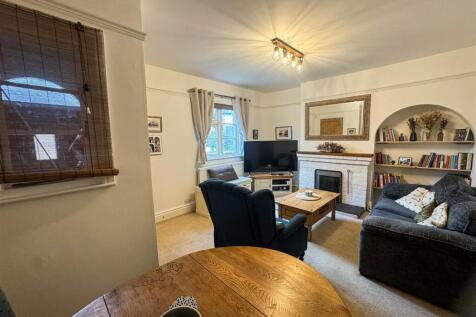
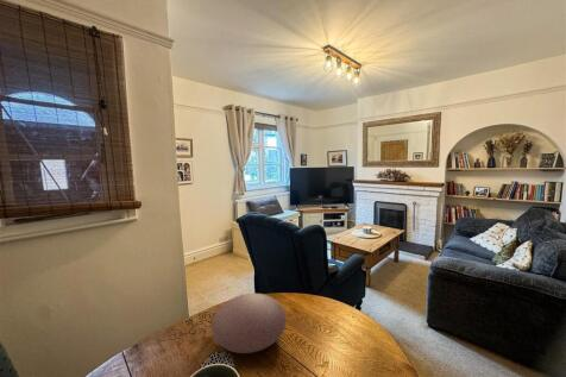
+ decorative bowl (249, 319)
